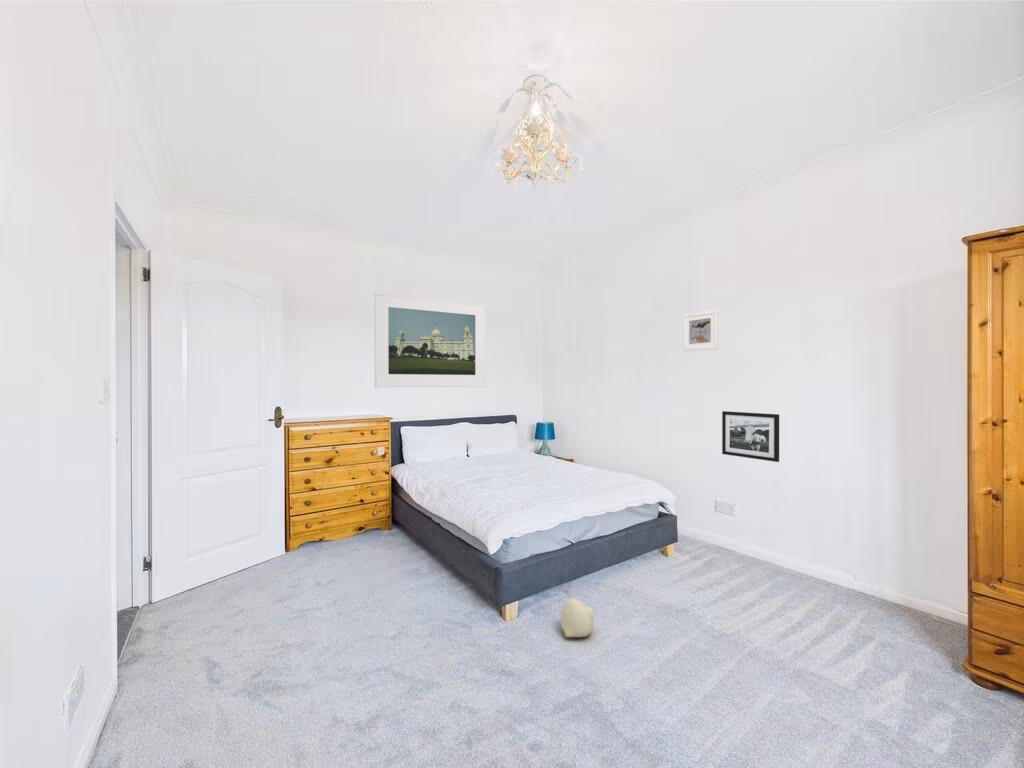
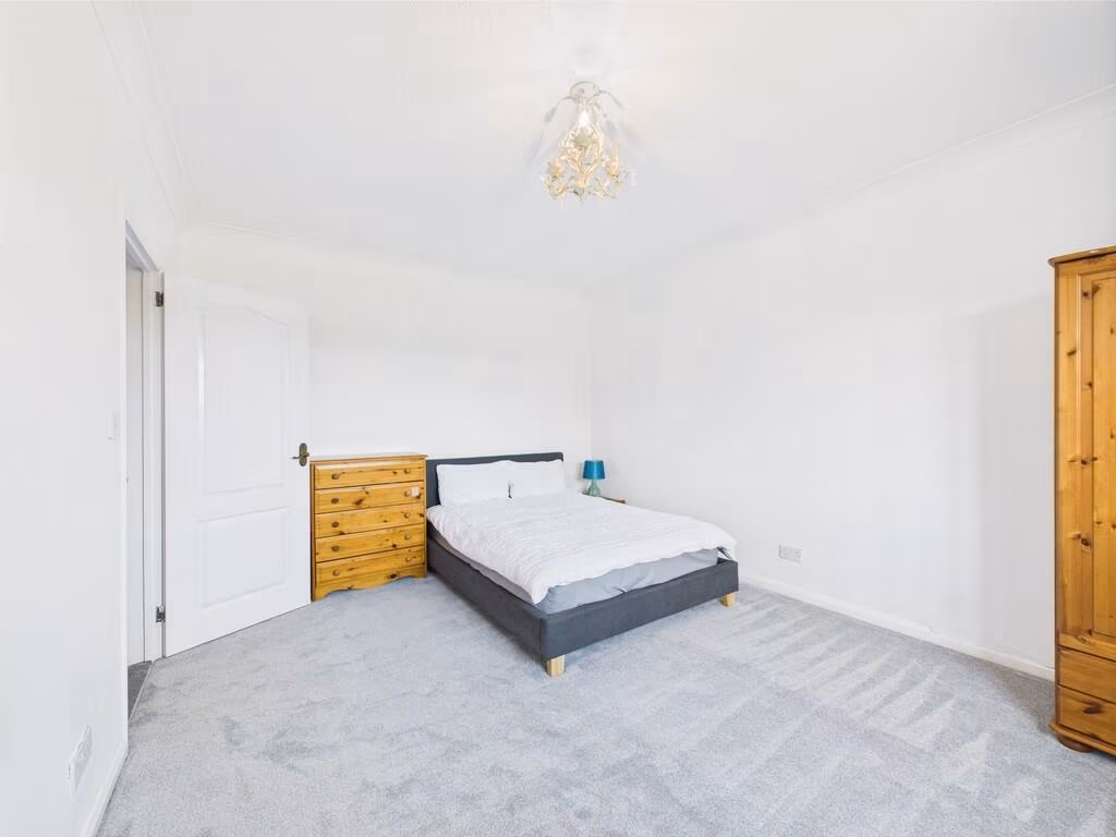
- plush toy (574, 613)
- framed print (434, 342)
- picture frame (749, 435)
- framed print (700, 331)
